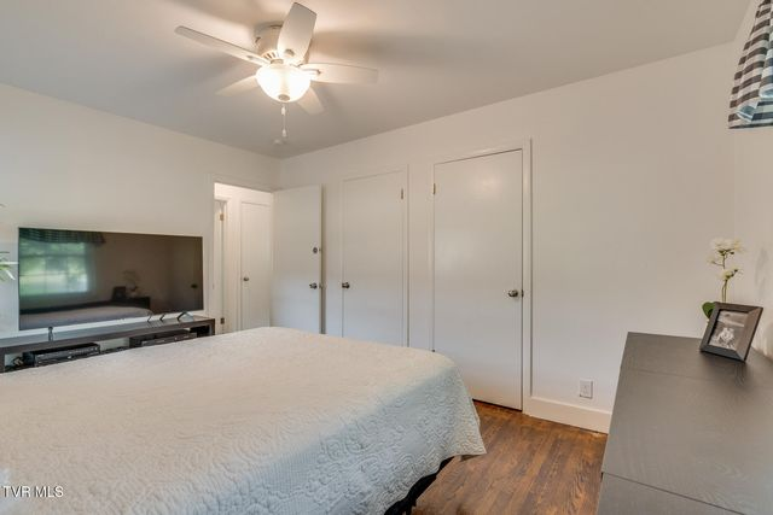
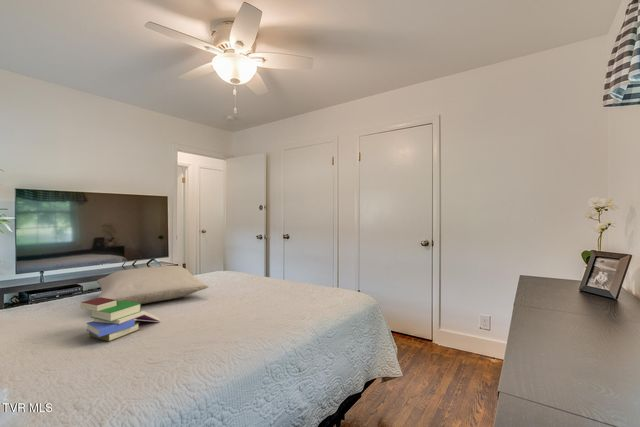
+ pillow (151, 283)
+ book (120, 313)
